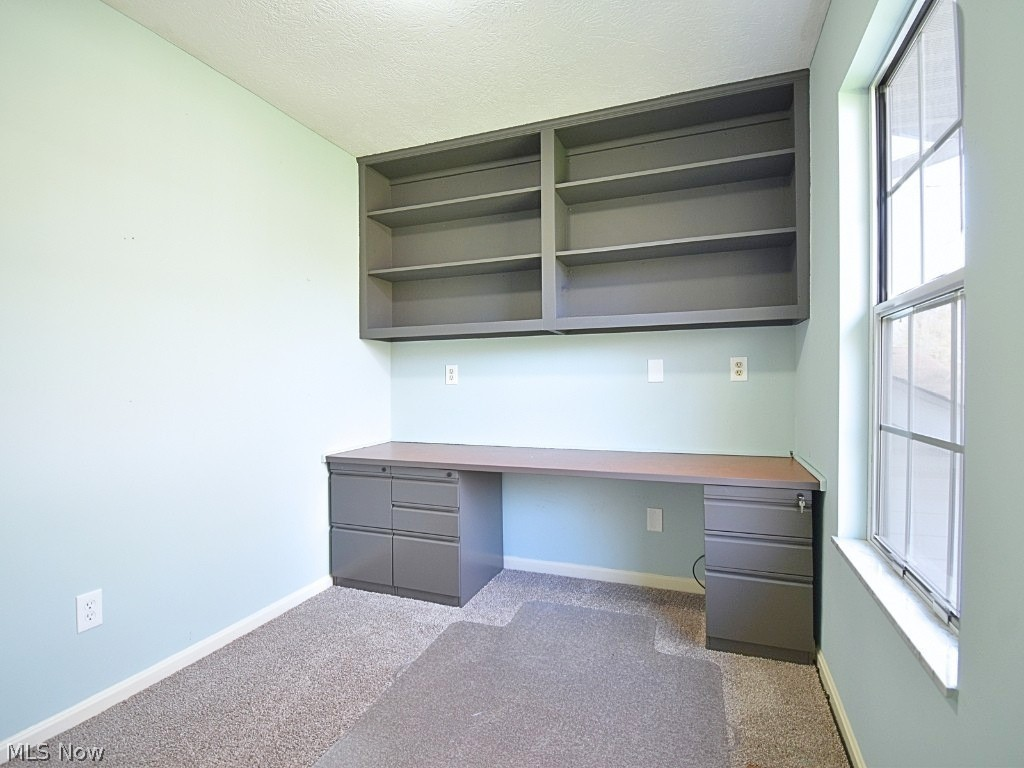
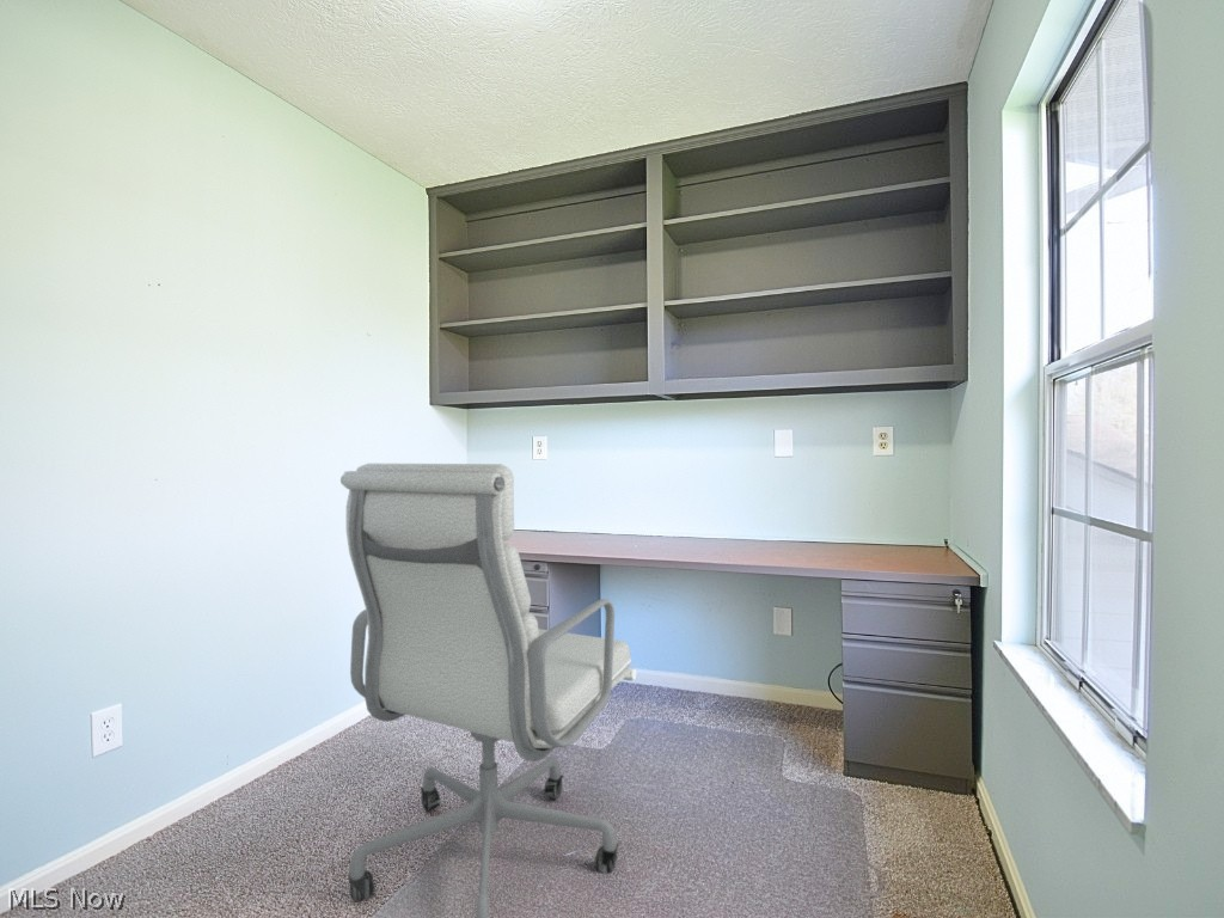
+ office chair (491, 657)
